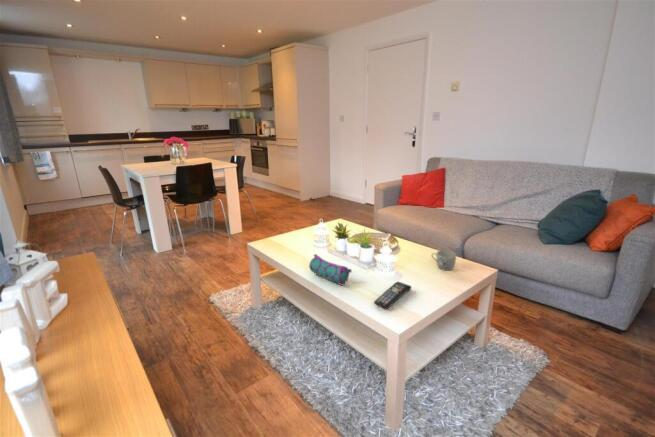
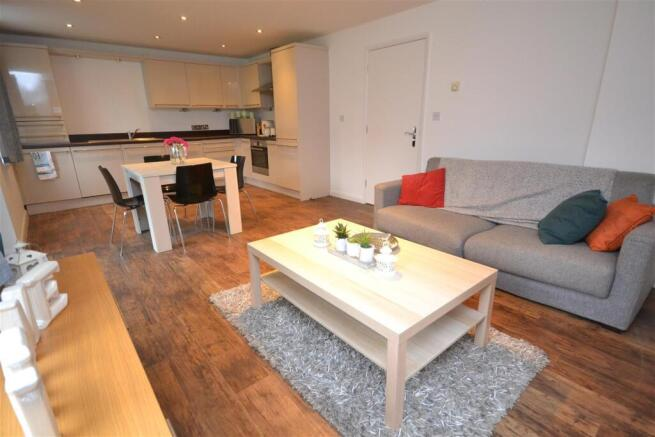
- remote control (393, 294)
- pencil case (329, 269)
- mug (443, 260)
